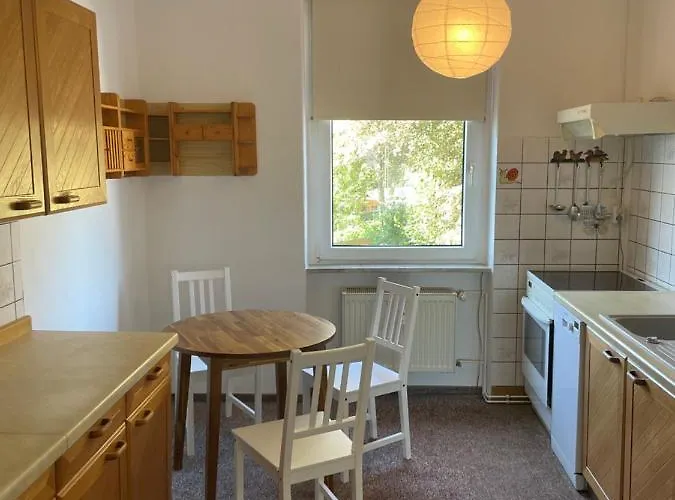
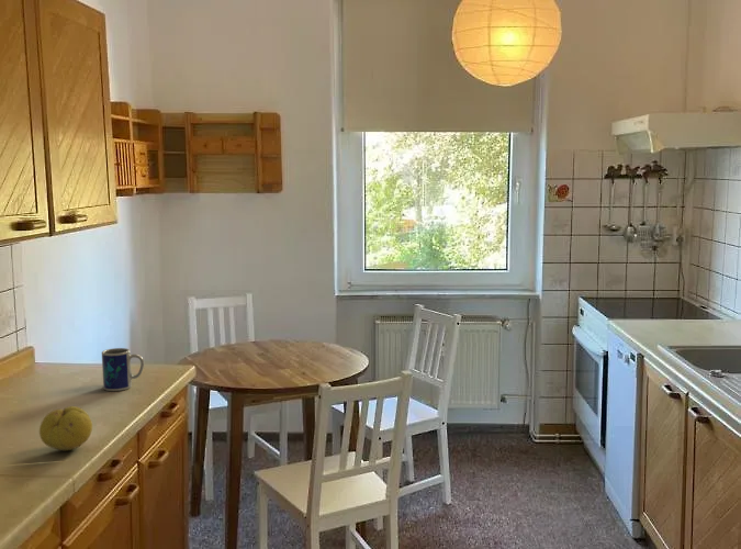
+ mug (123, 369)
+ fruit (67, 428)
